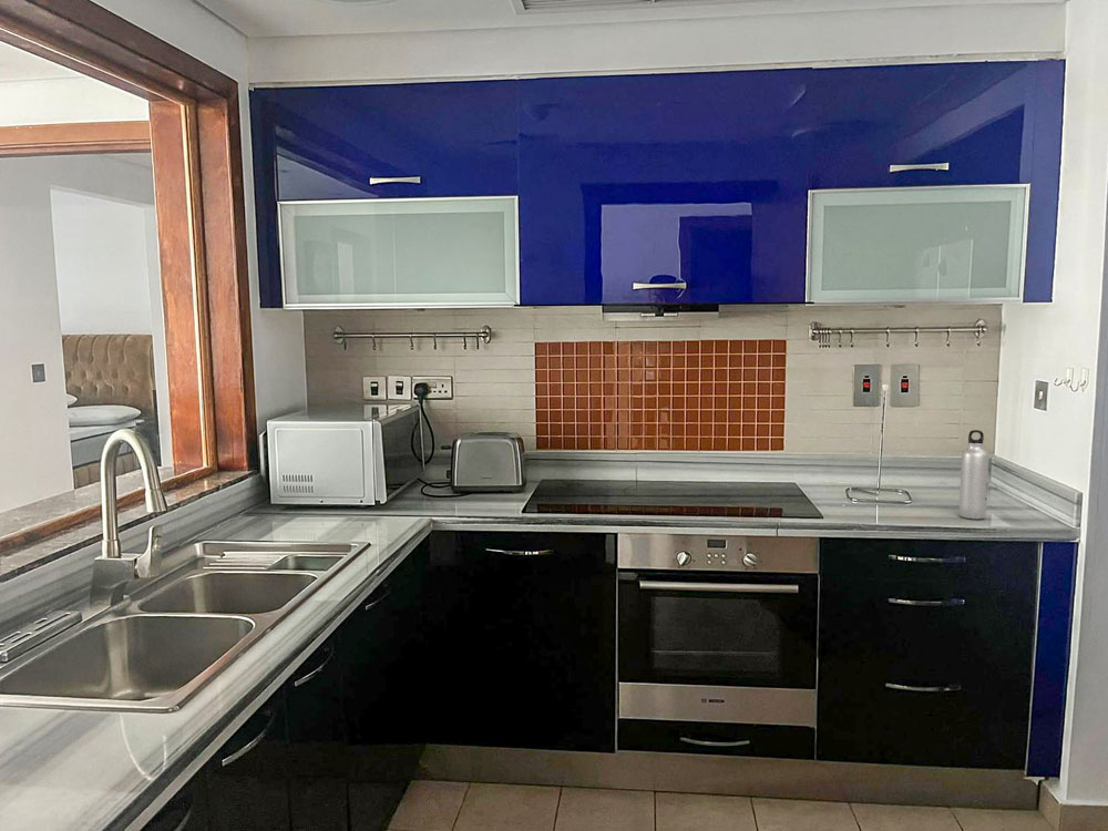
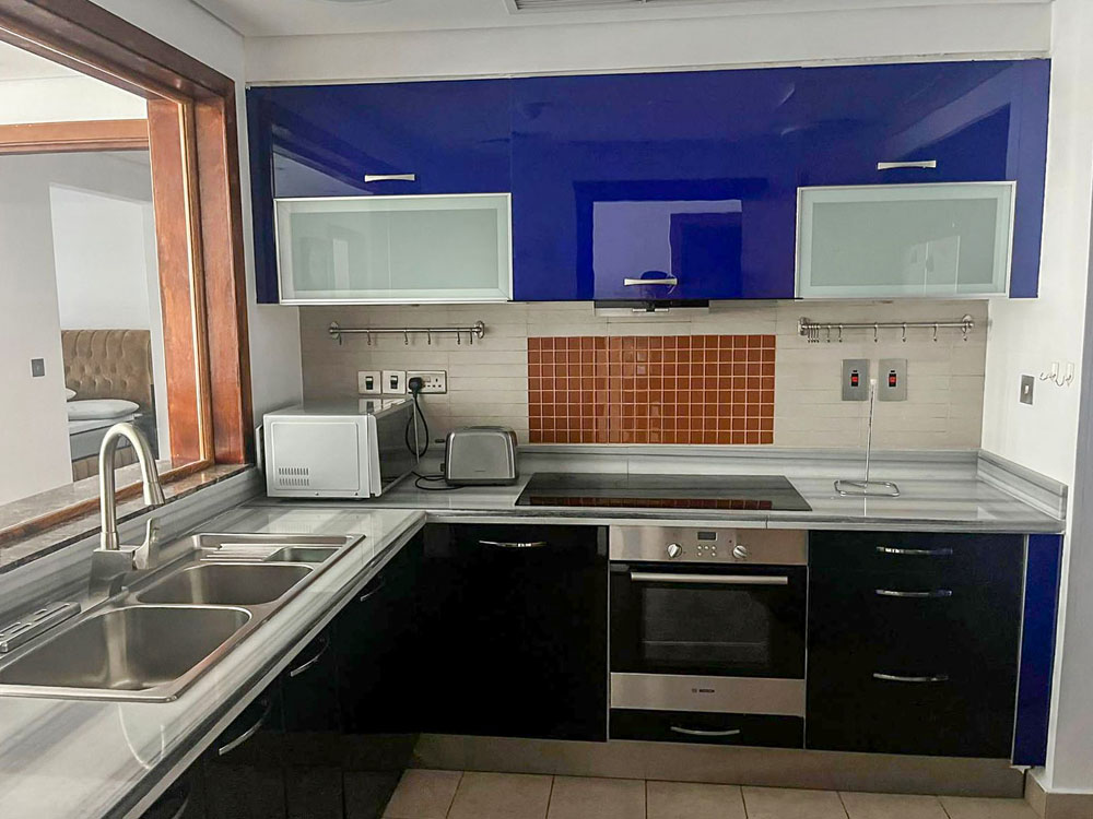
- water bottle (974, 473)
